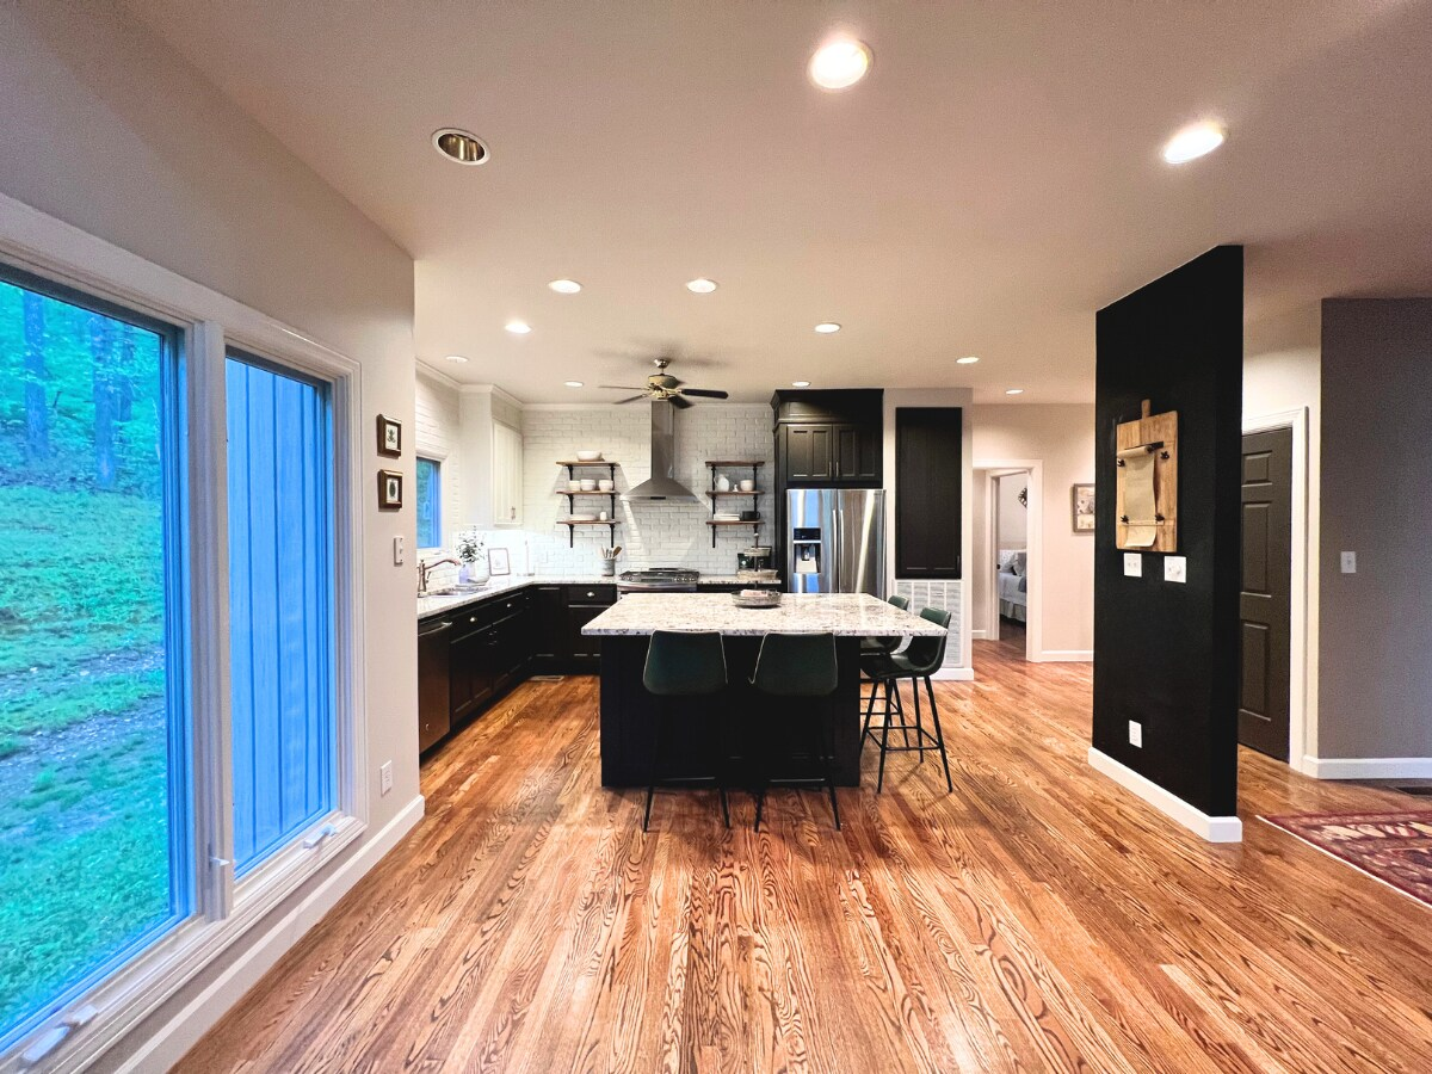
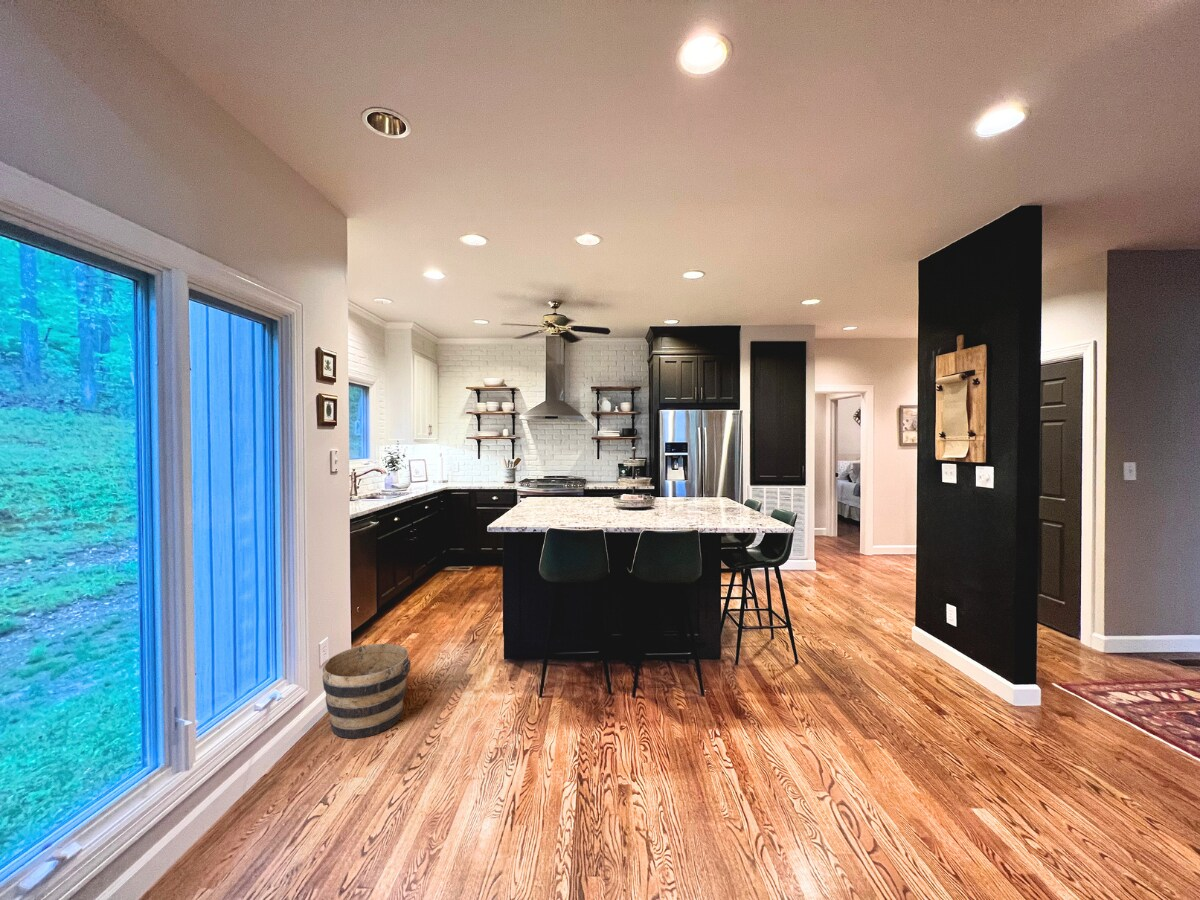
+ bucket (367, 689)
